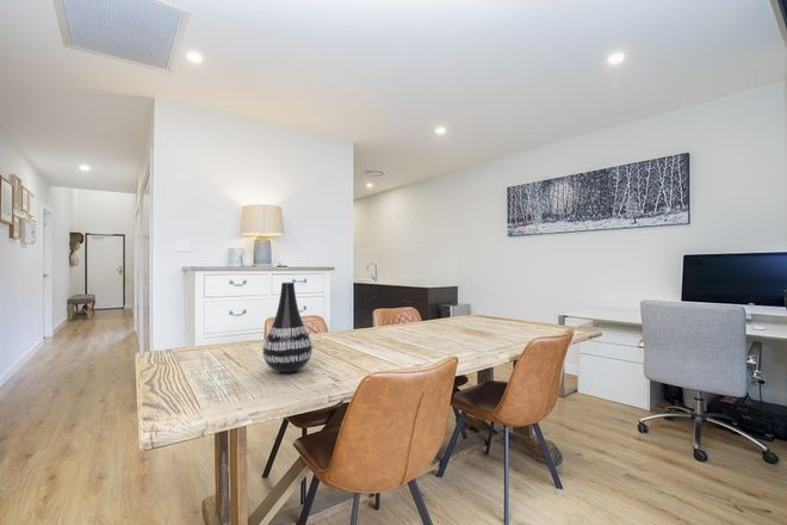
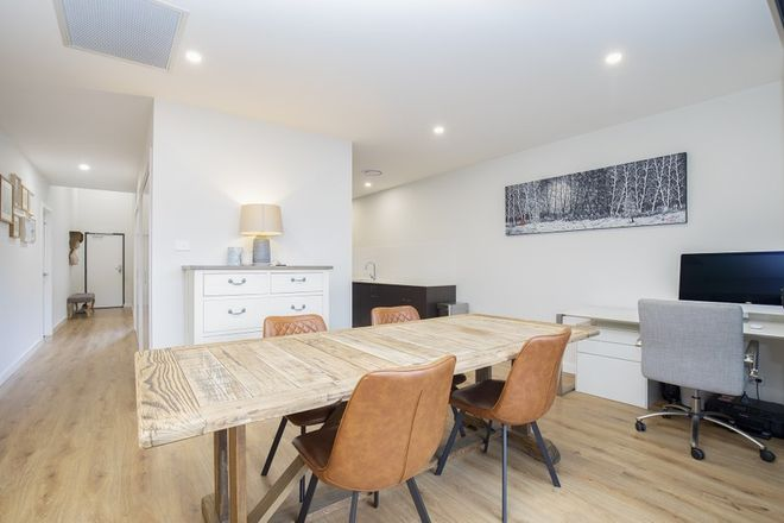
- vase (287, 326)
